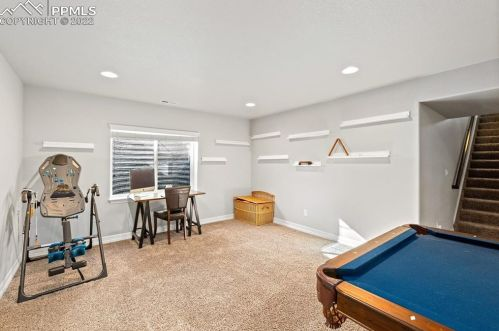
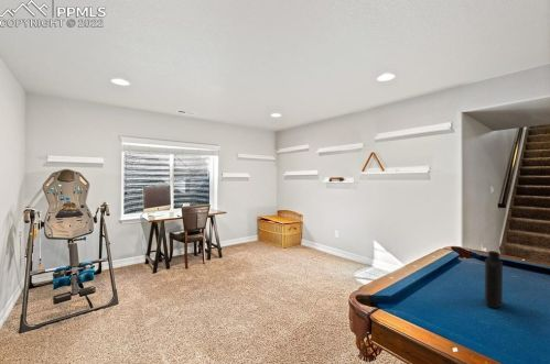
+ bottle (493, 277)
